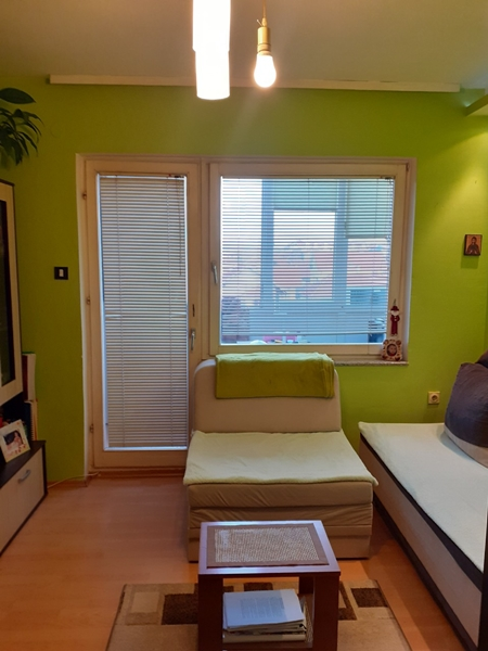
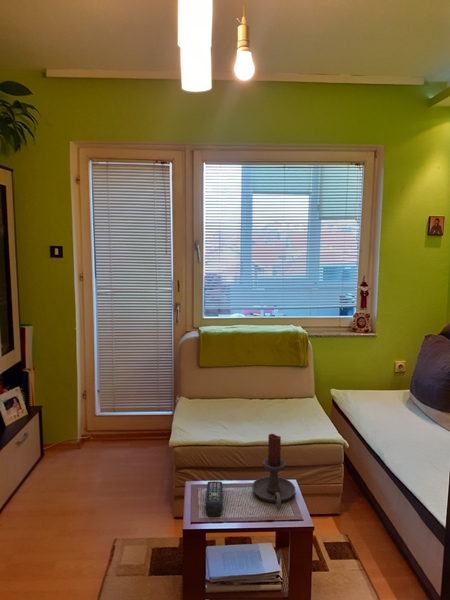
+ remote control (214, 496)
+ candle holder (275, 466)
